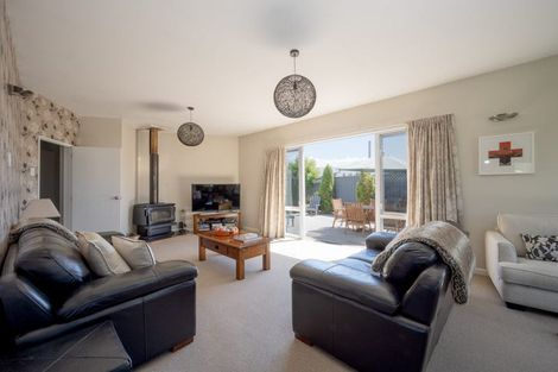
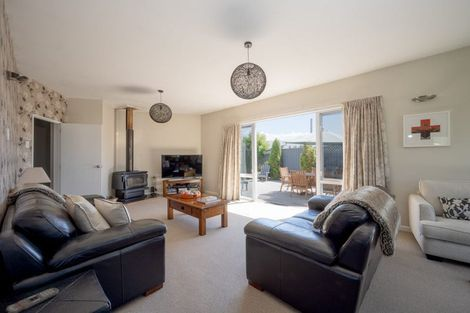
+ remote control (34, 300)
